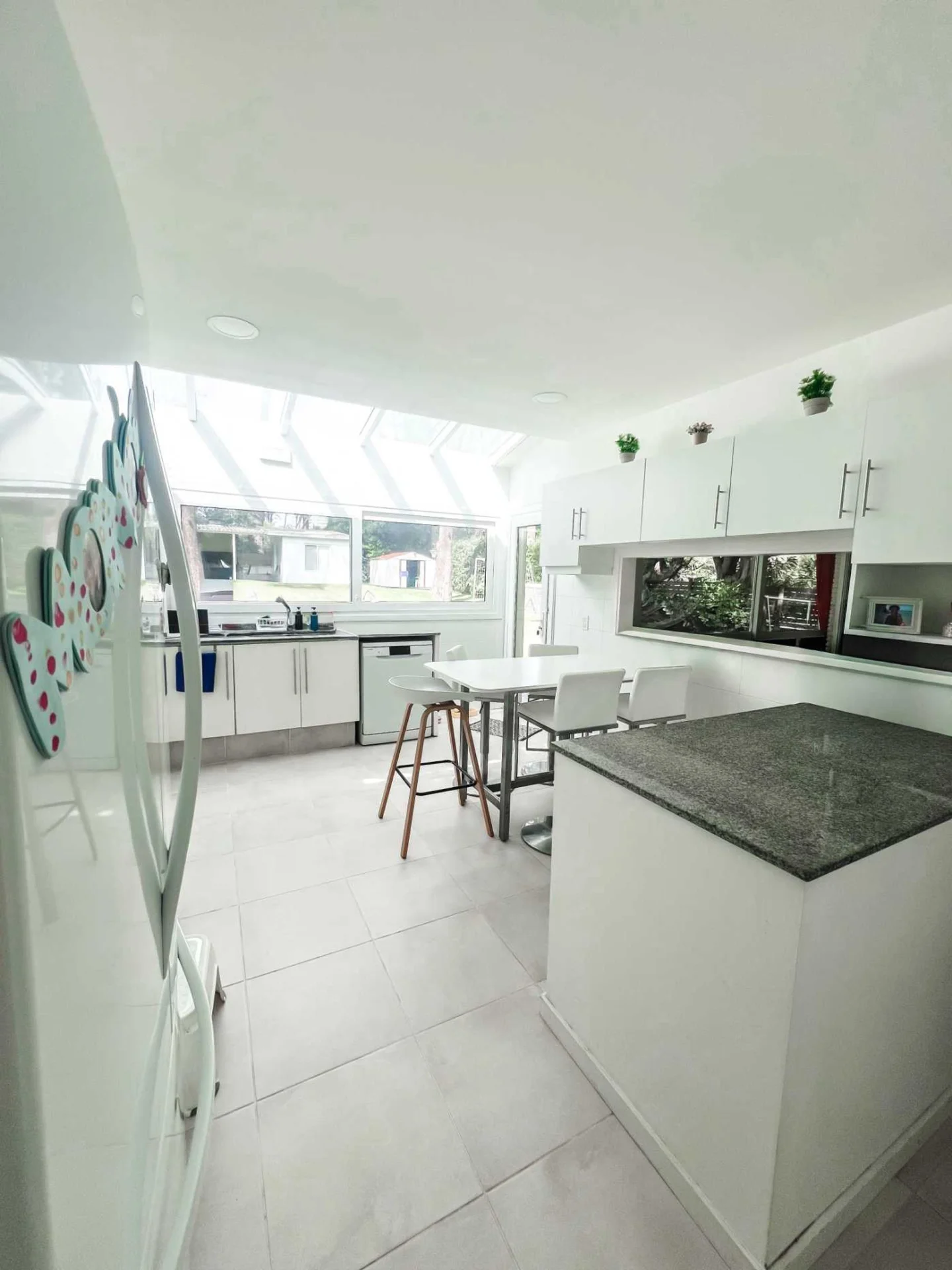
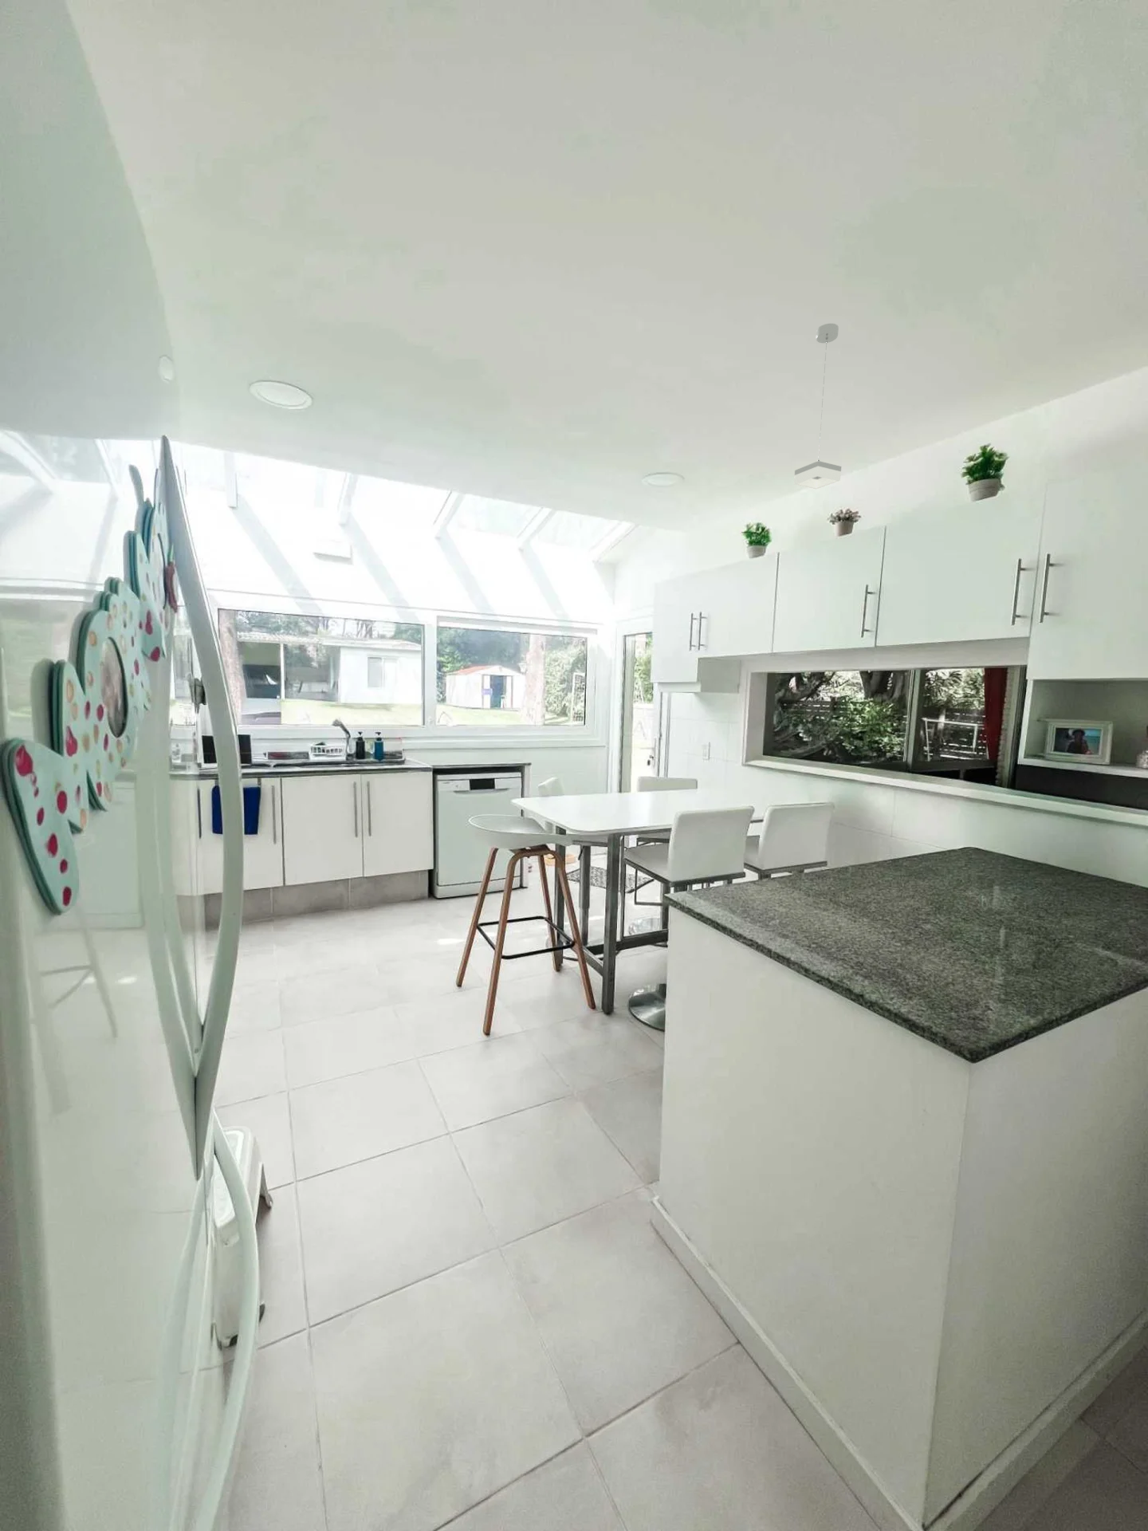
+ pendant lamp (822, 405)
